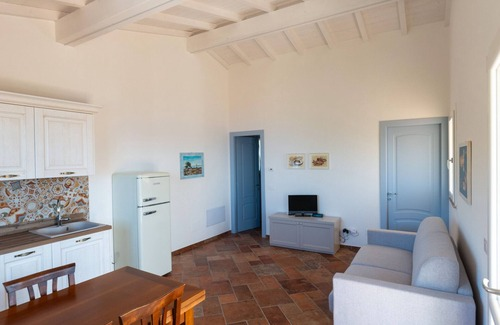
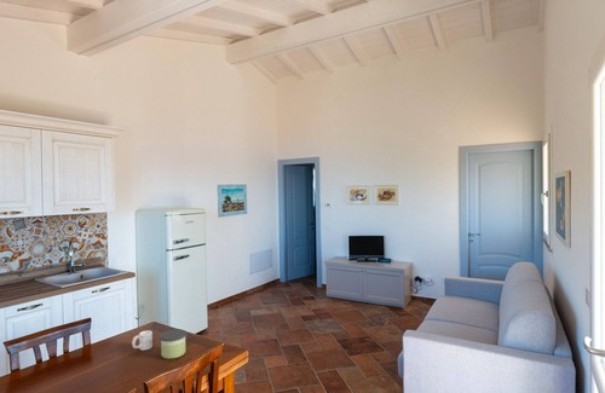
+ candle (173, 343)
+ cup (142, 341)
